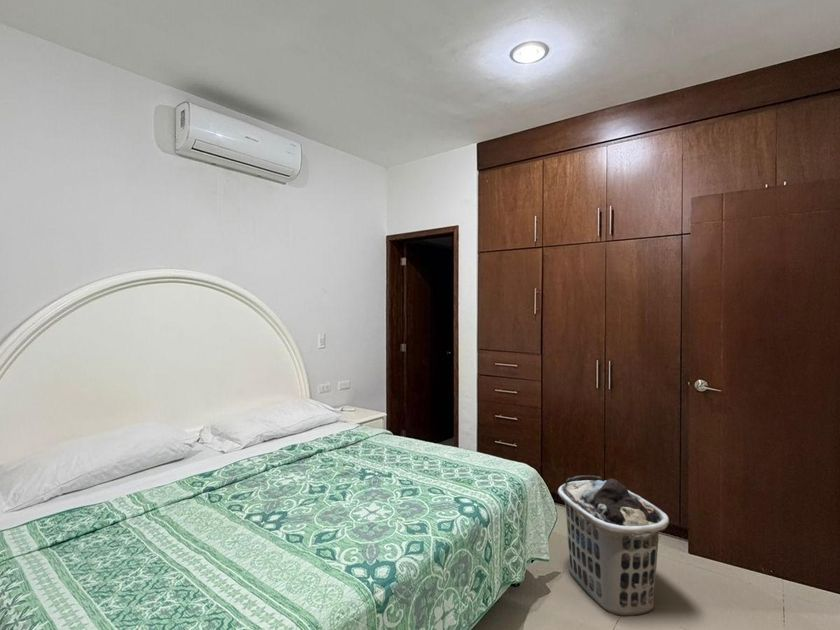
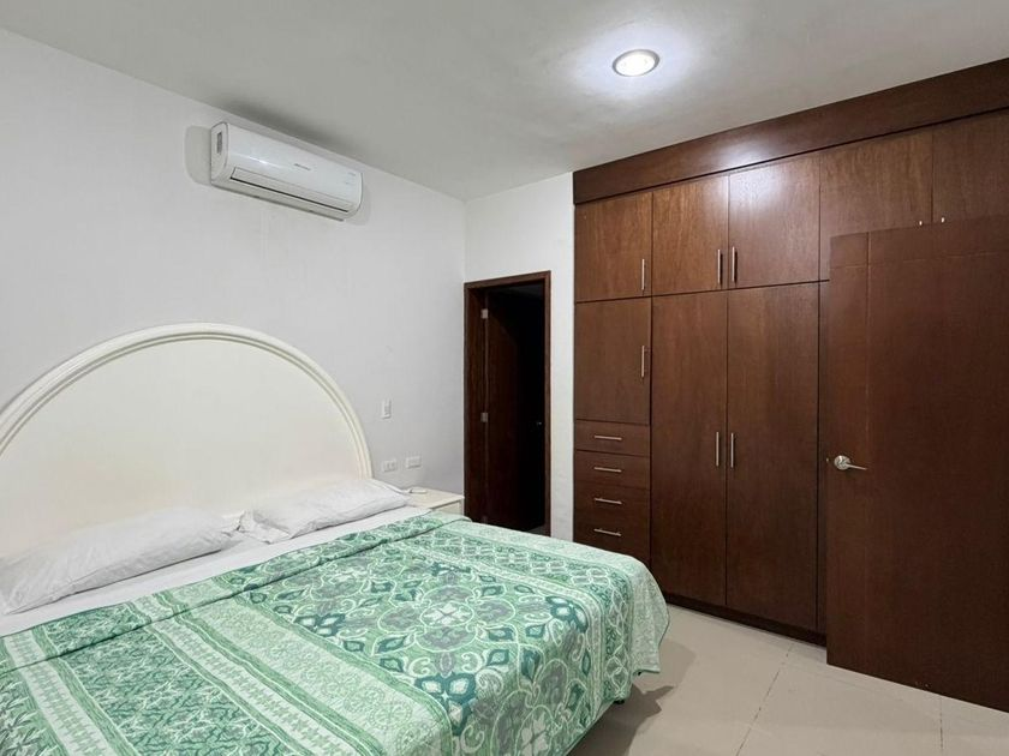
- clothes hamper (609, 535)
